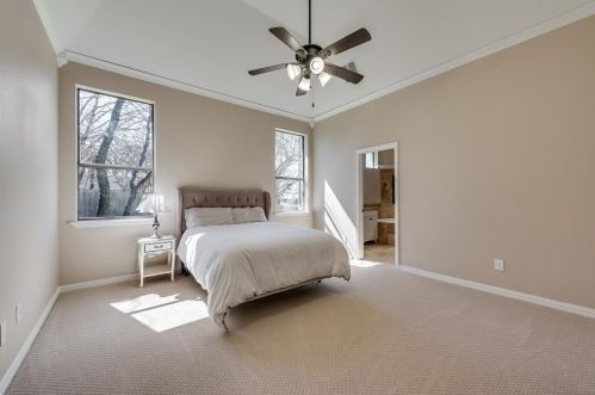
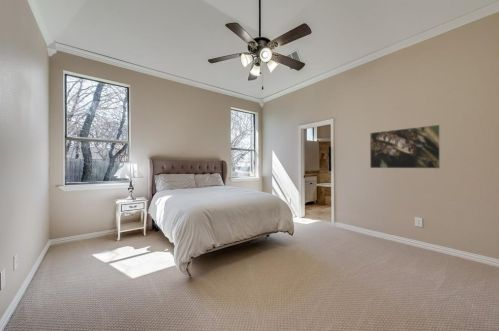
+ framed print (401, 148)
